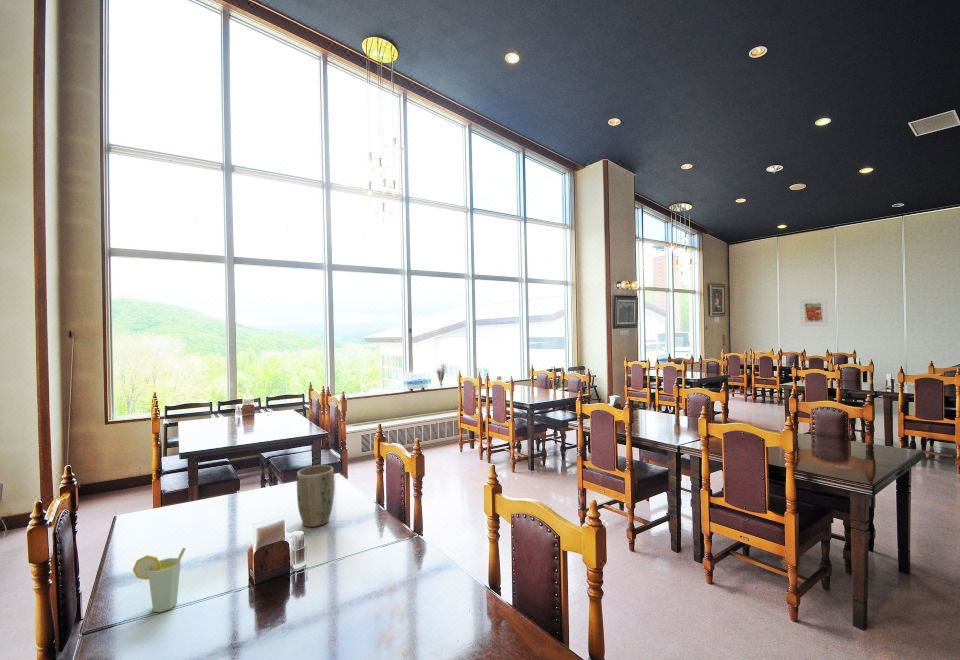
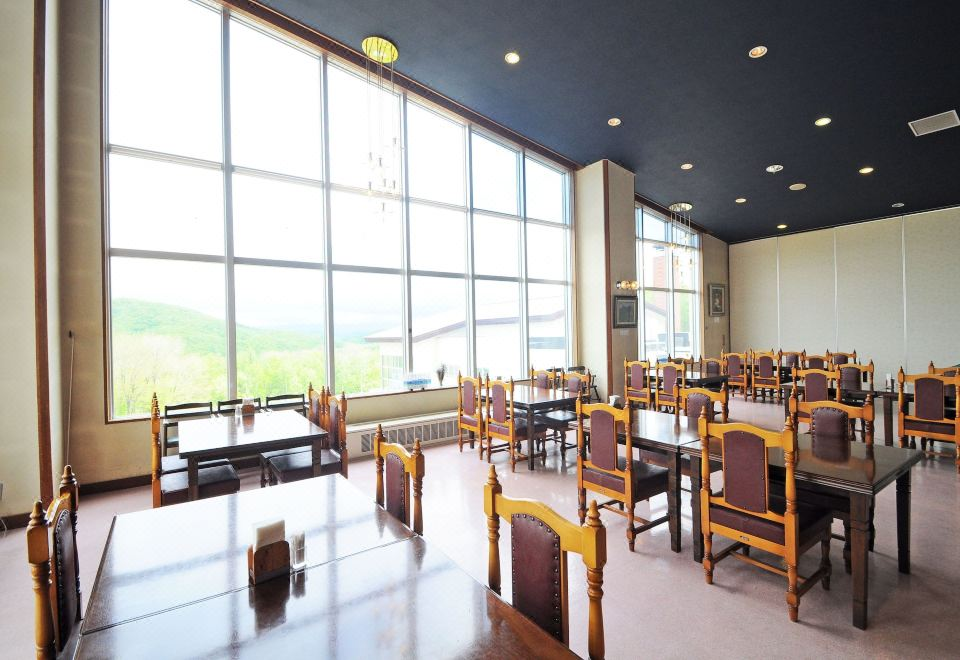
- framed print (813, 312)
- plant pot (316, 495)
- cup (160, 578)
